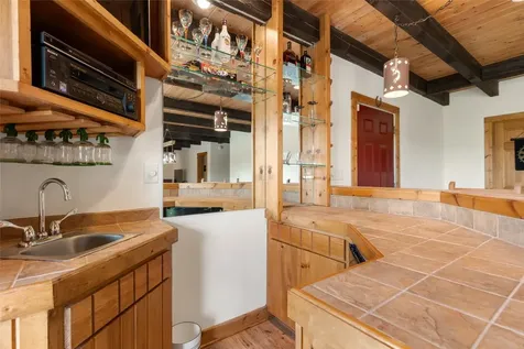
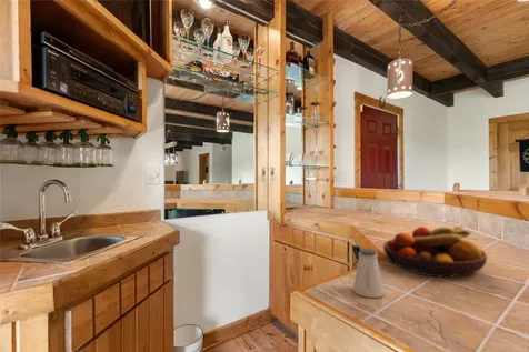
+ fruit bowl (430, 243)
+ saltshaker (368, 270)
